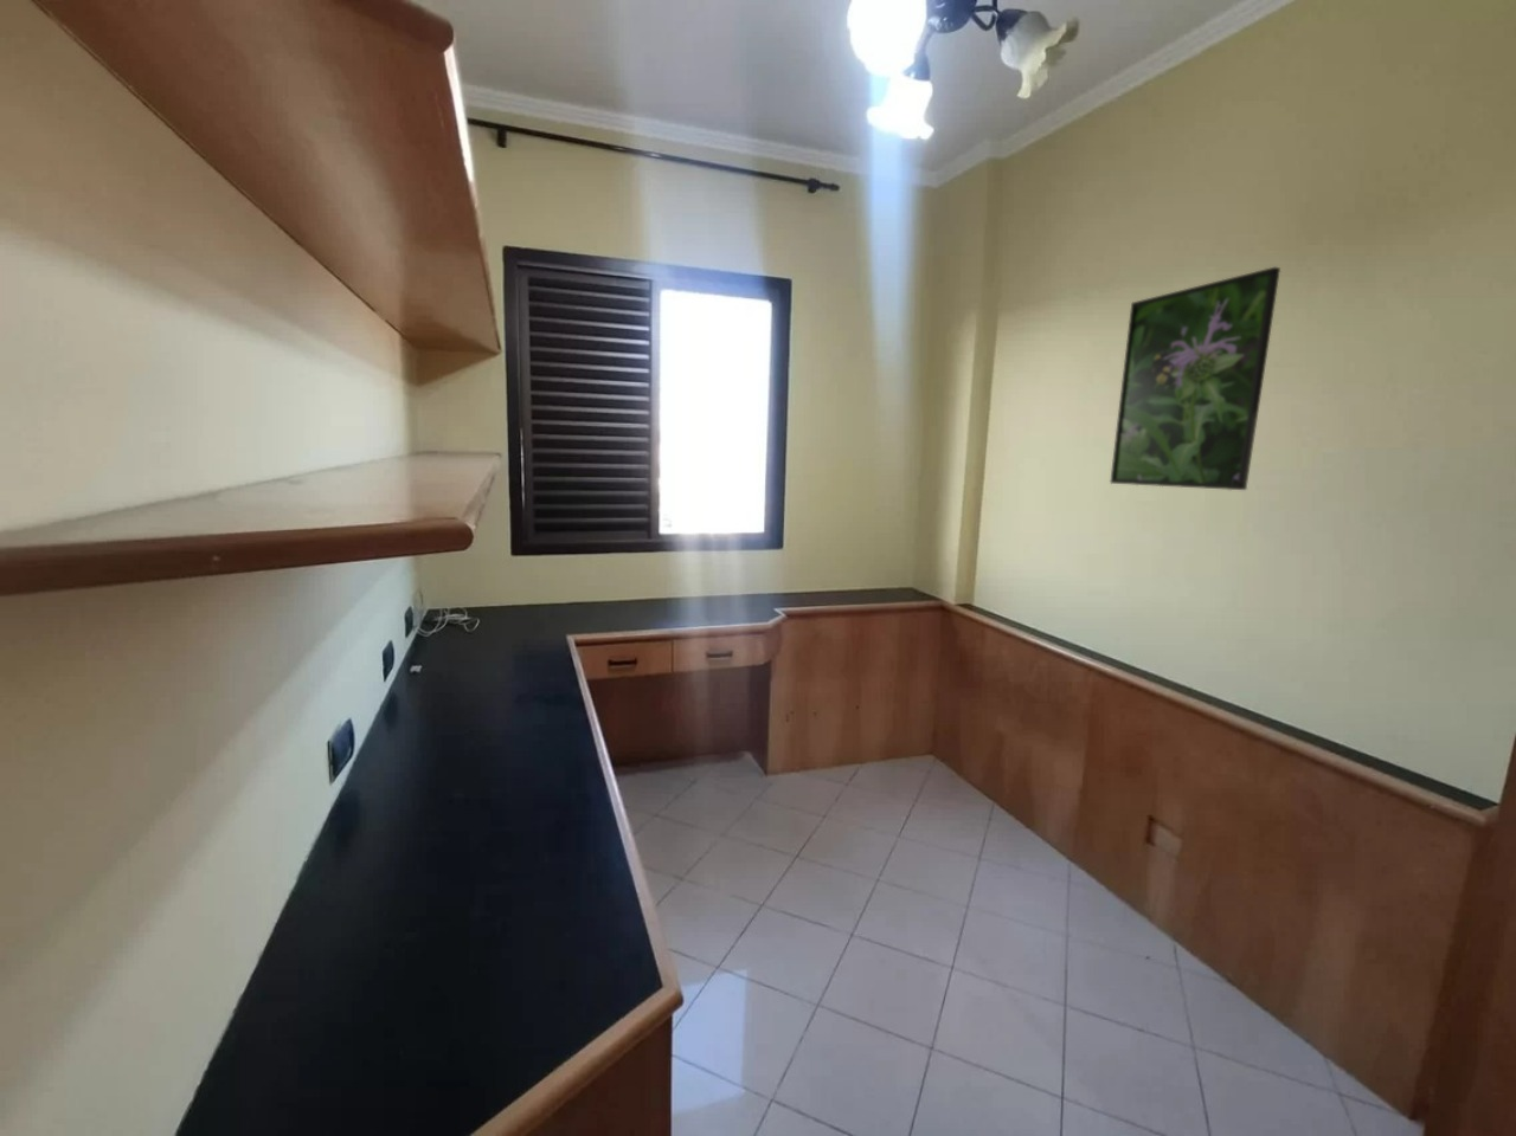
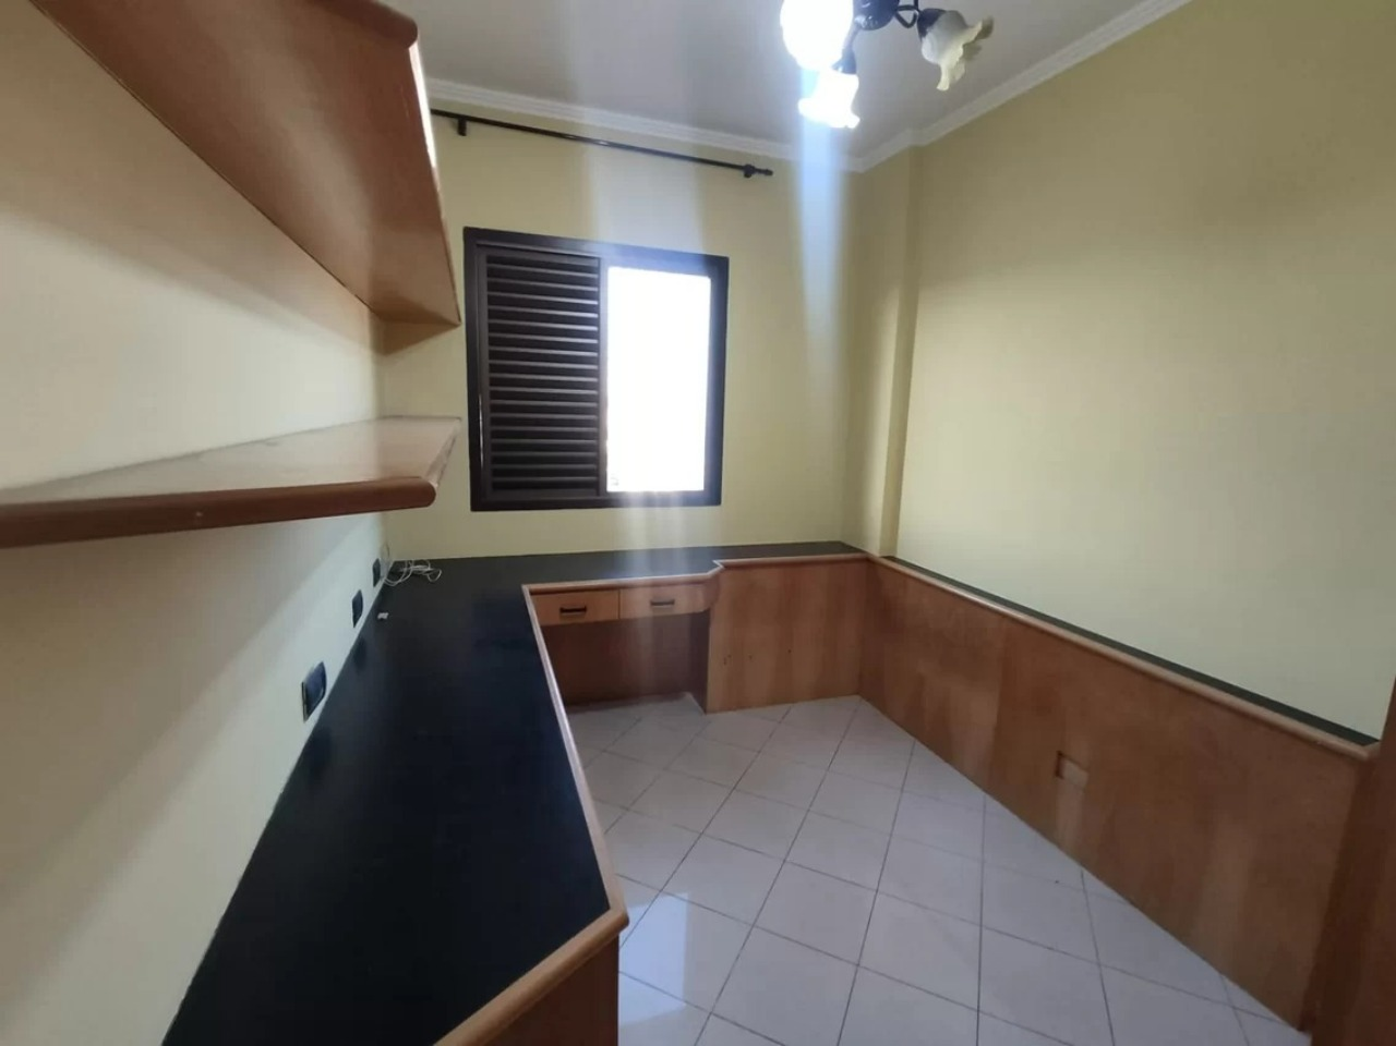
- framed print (1184, 388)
